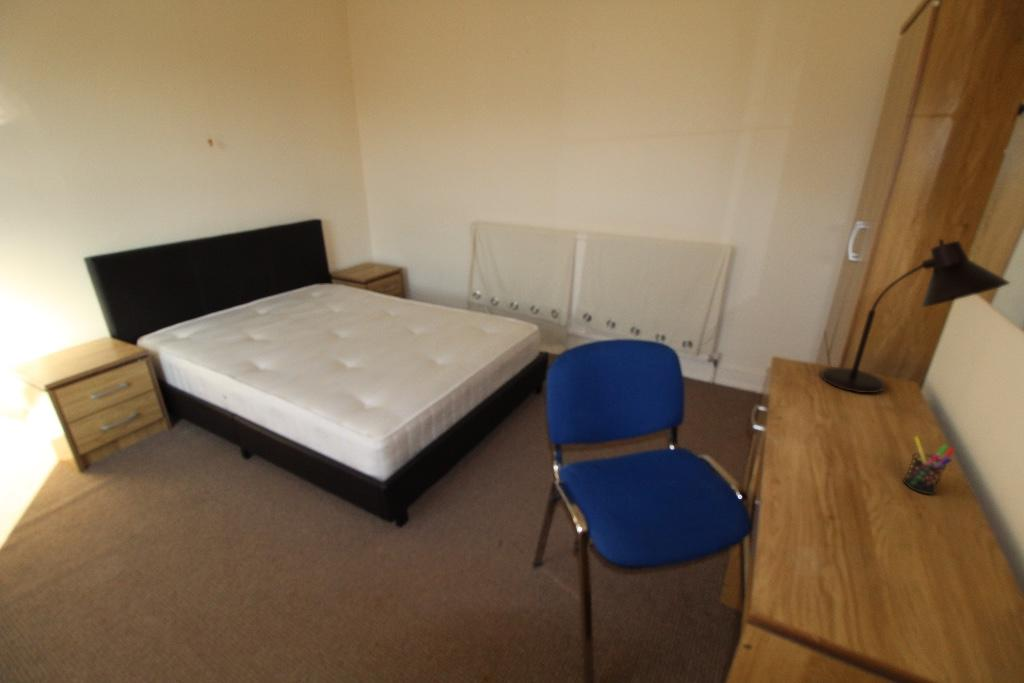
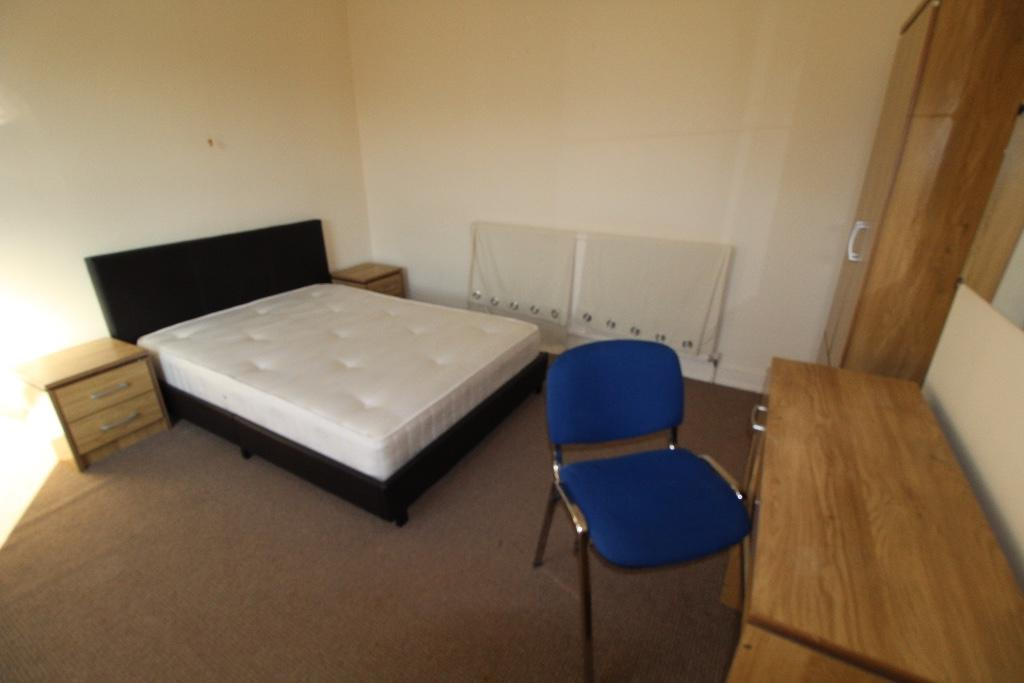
- desk lamp (922, 306)
- pen holder (931, 464)
